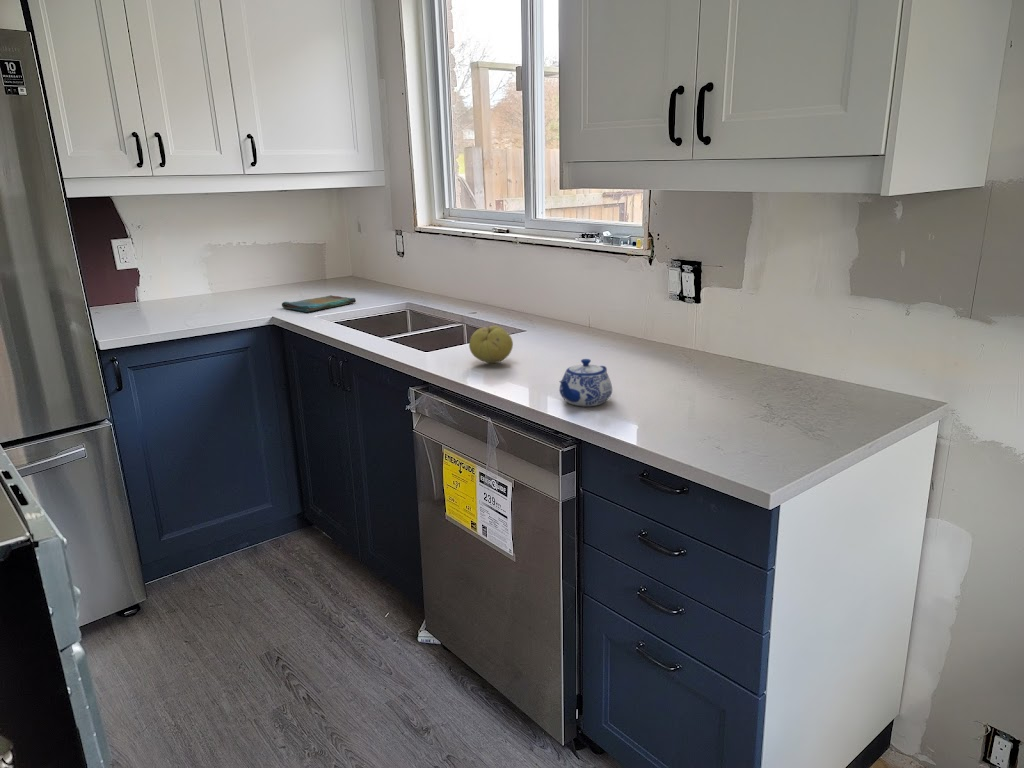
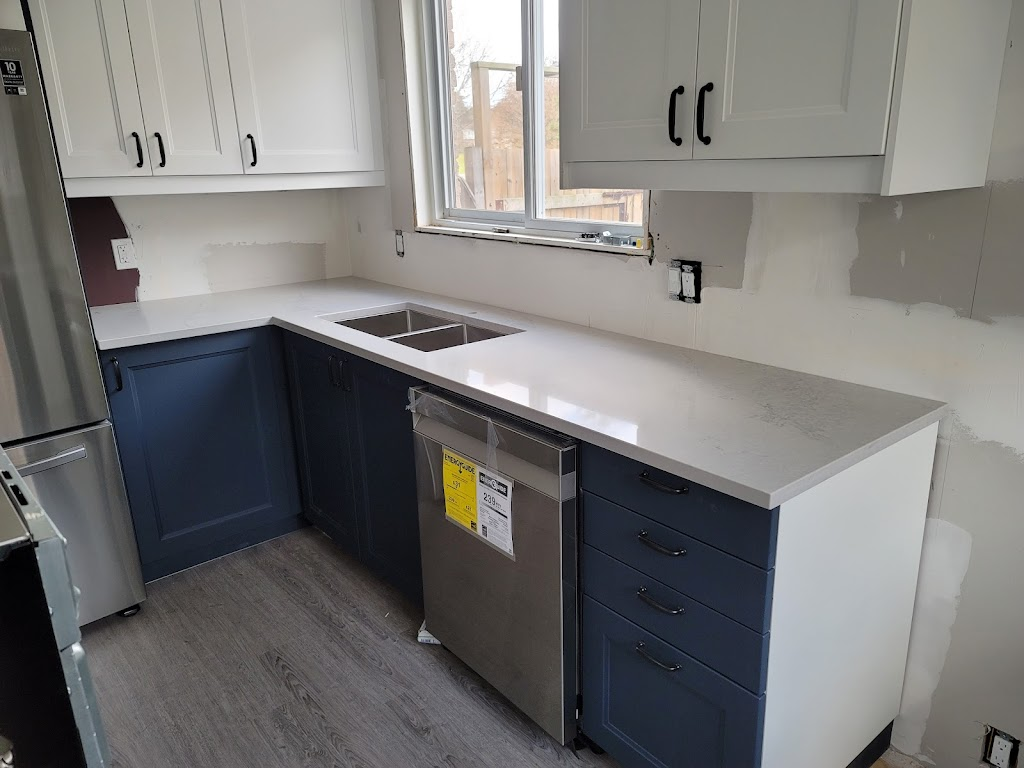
- dish towel (319, 302)
- fruit (491, 345)
- teapot (583, 381)
